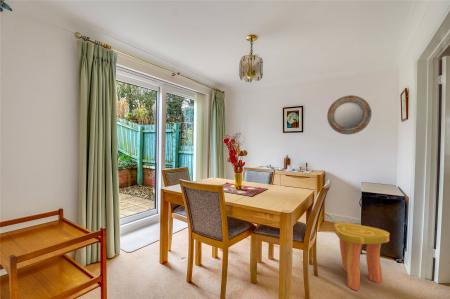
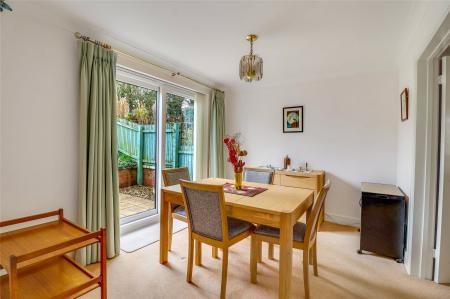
- home mirror (348, 115)
- stool (357, 255)
